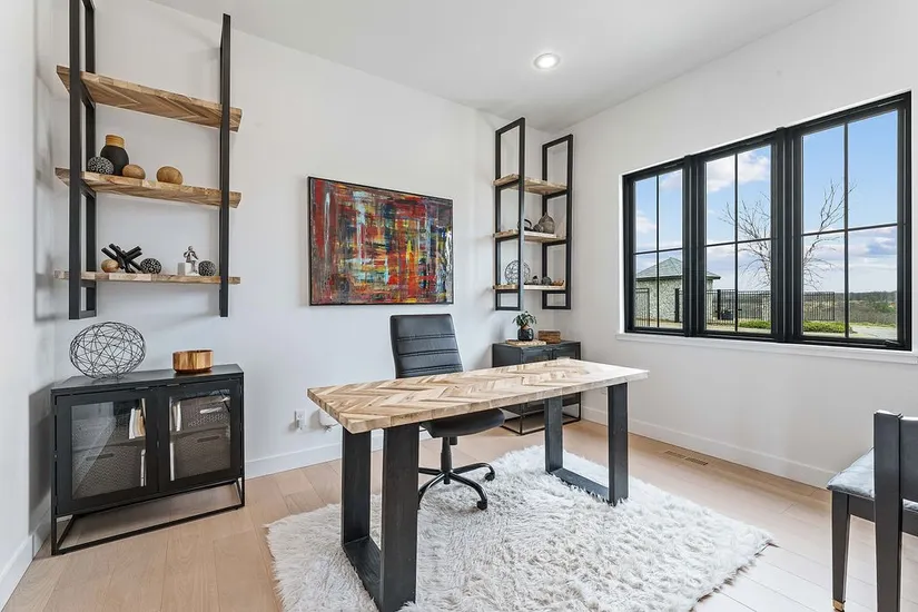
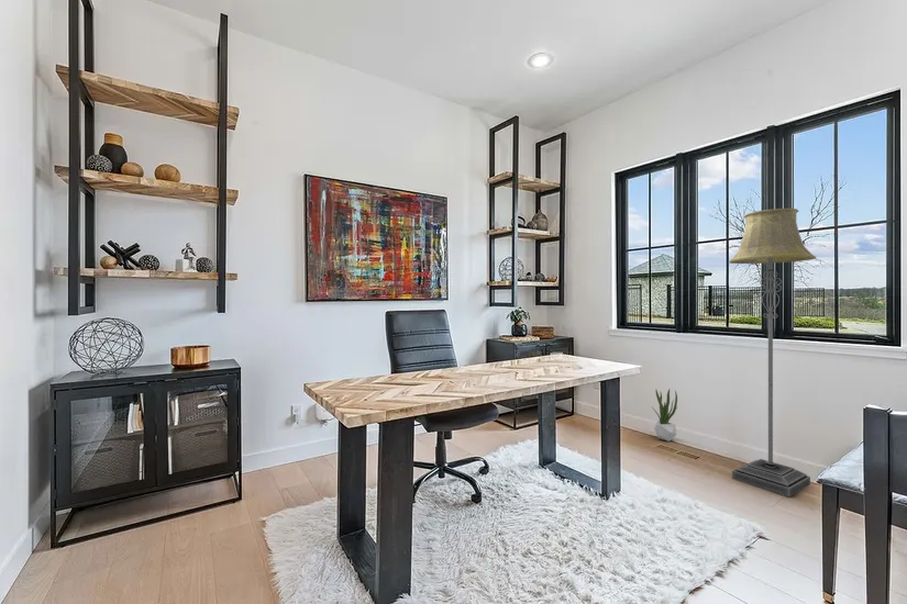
+ potted plant (666, 414)
+ floor lamp (770, 347)
